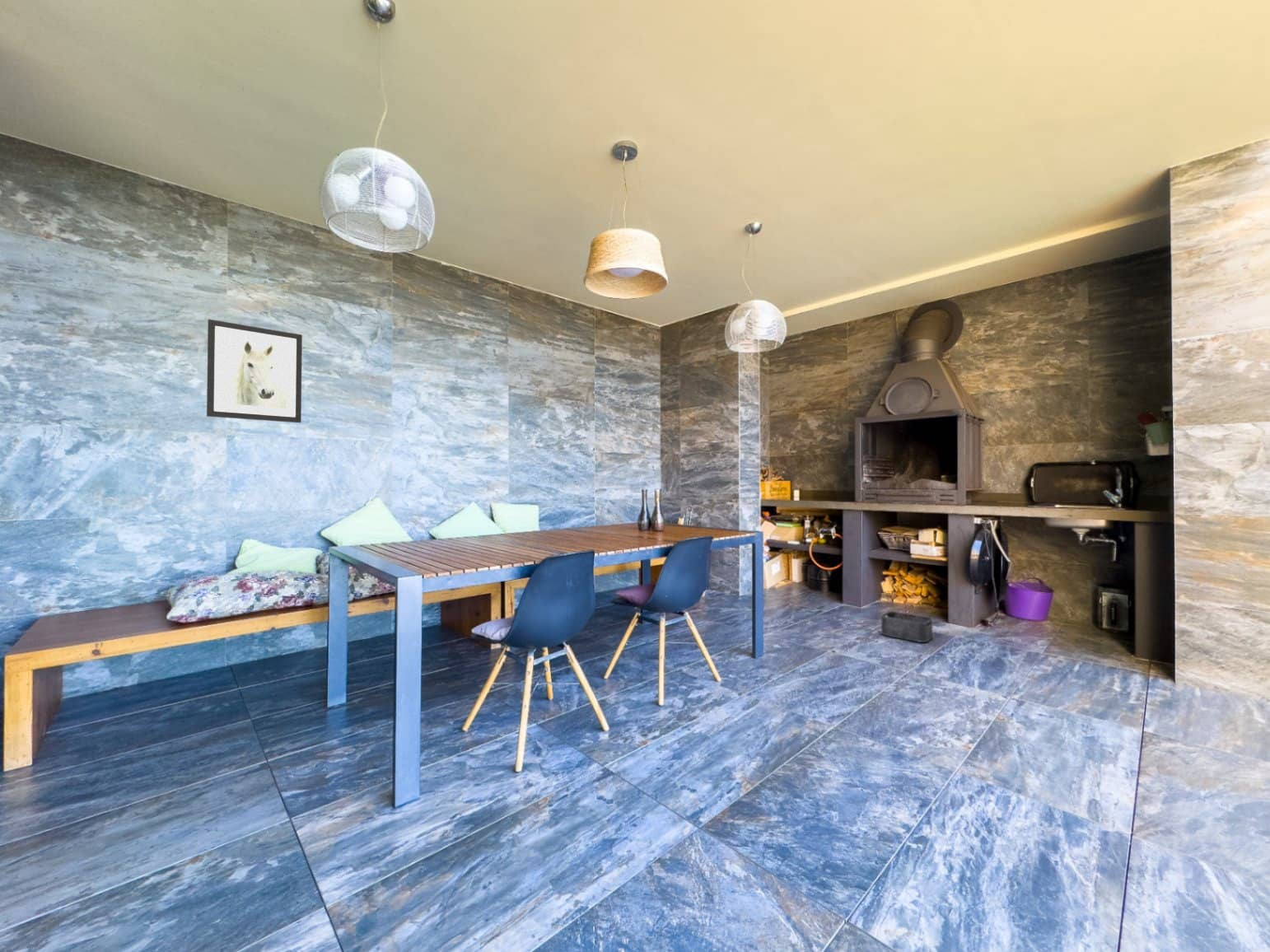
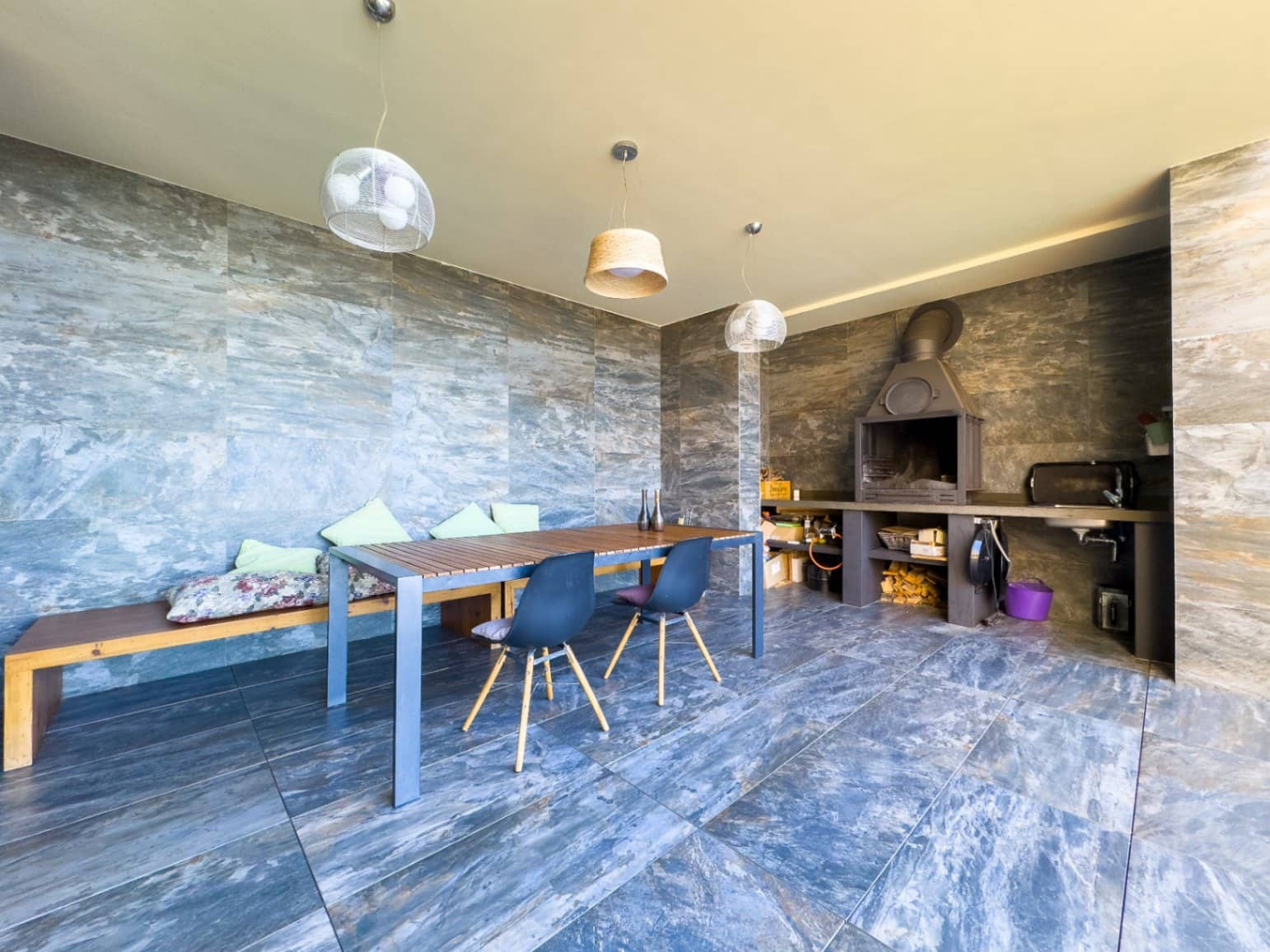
- wall art (256, 373)
- storage bin (906, 626)
